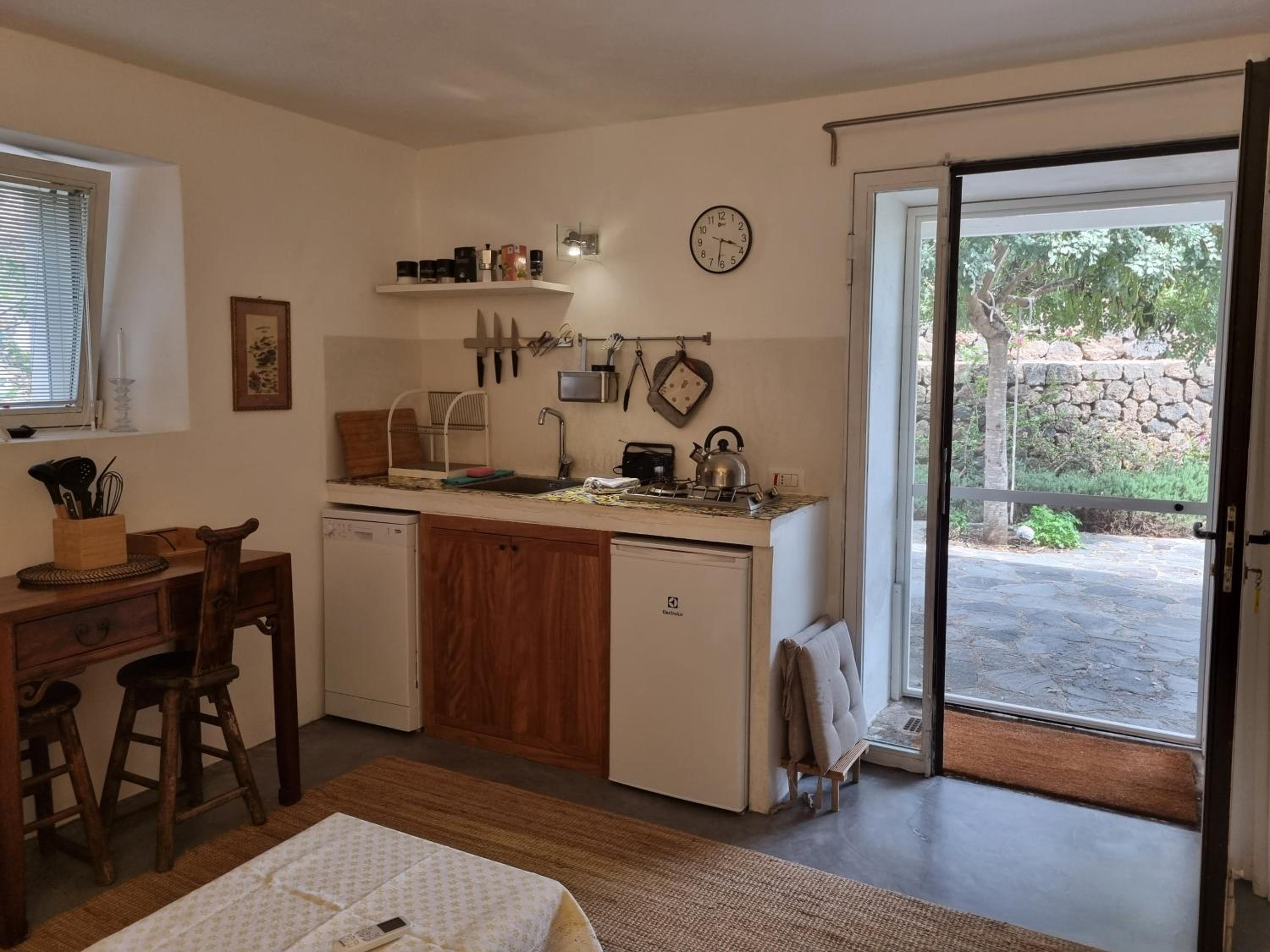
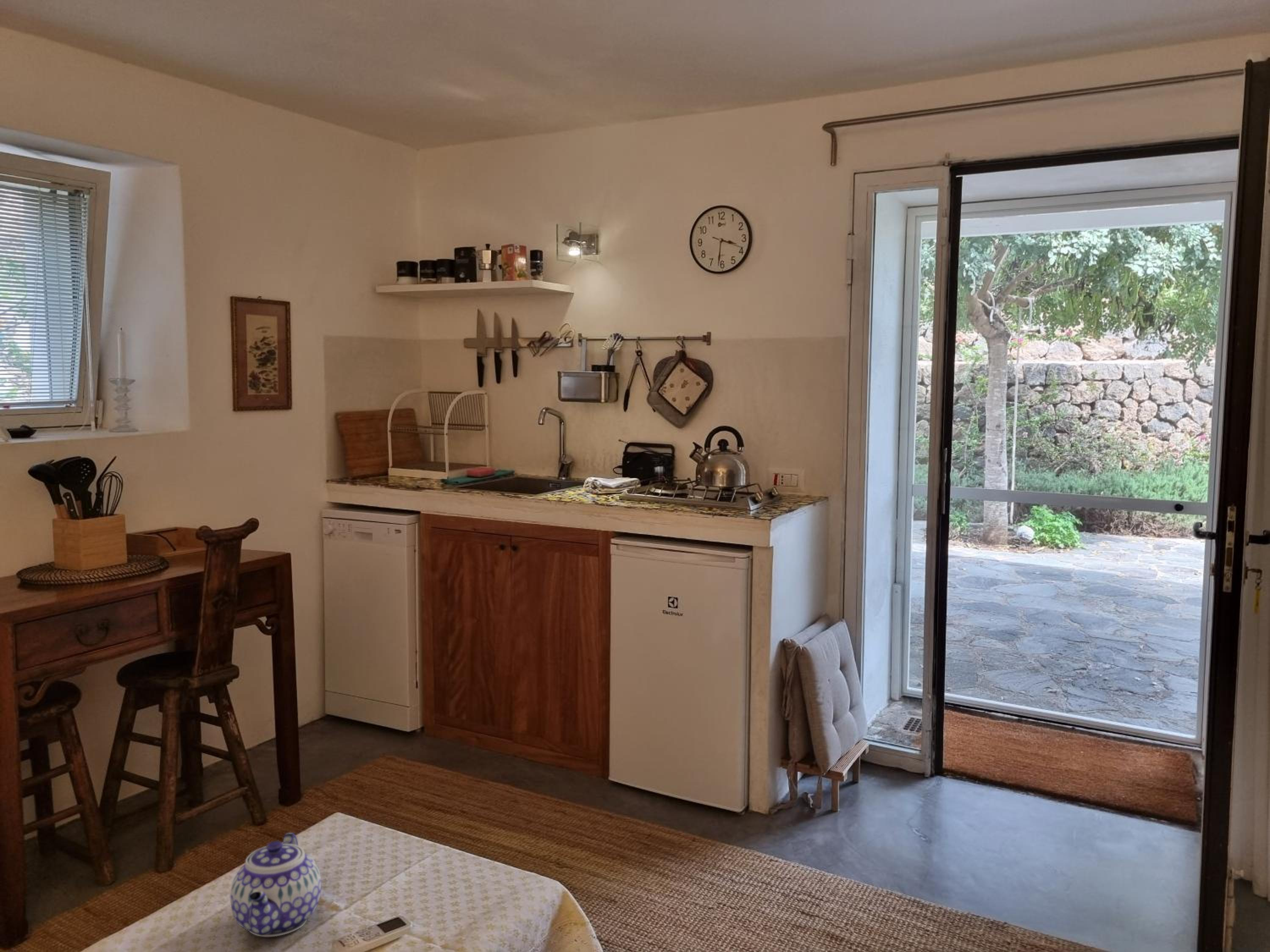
+ teapot (276, 882)
